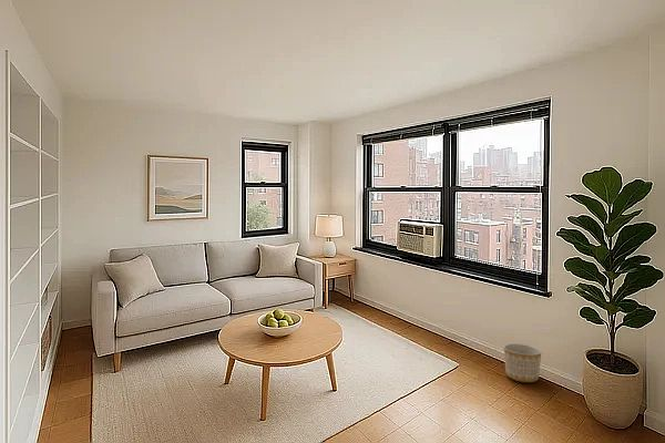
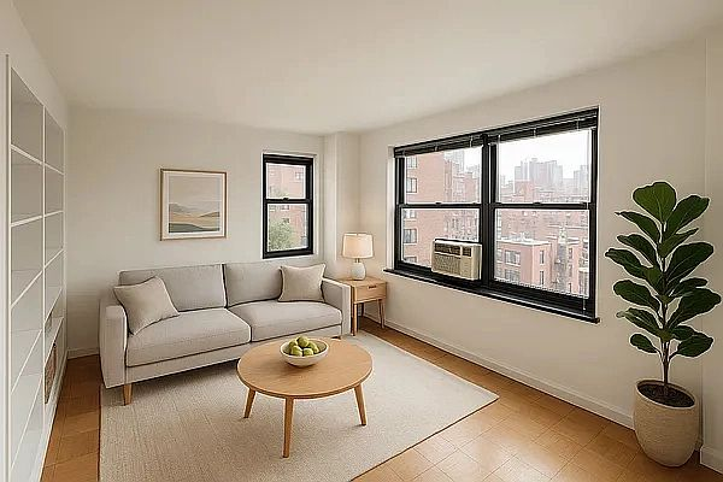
- planter (522, 362)
